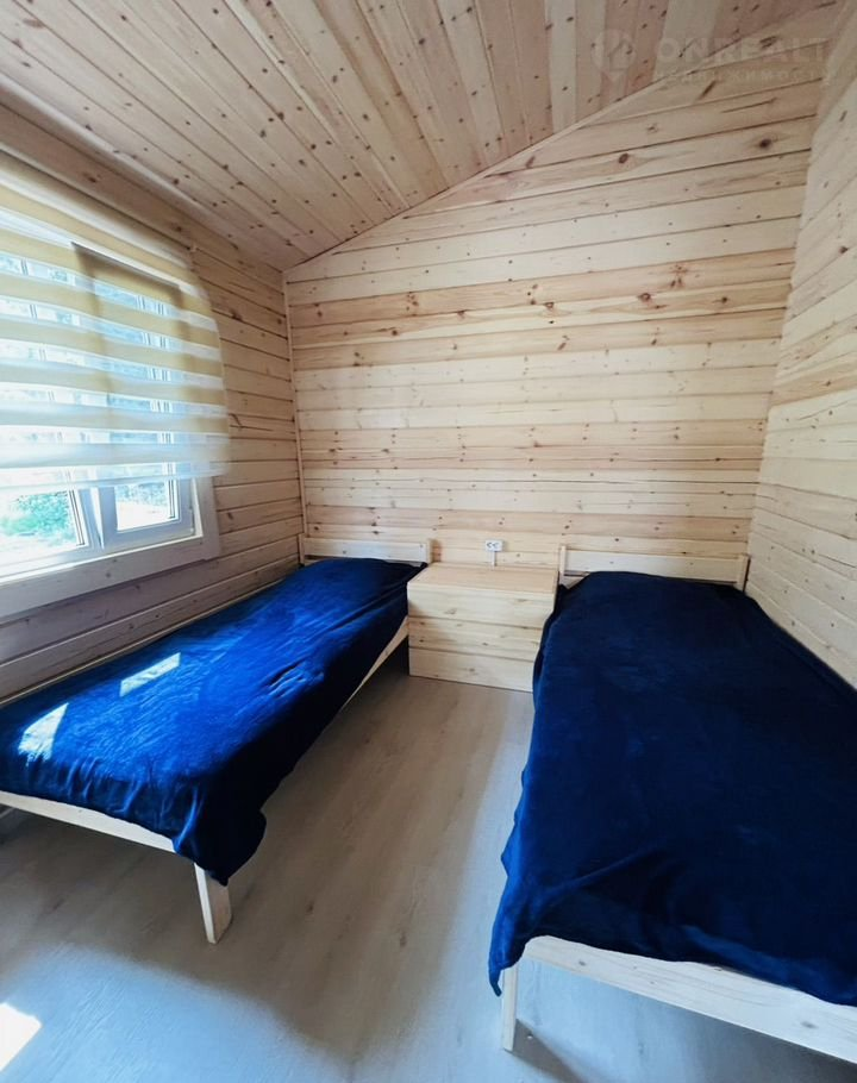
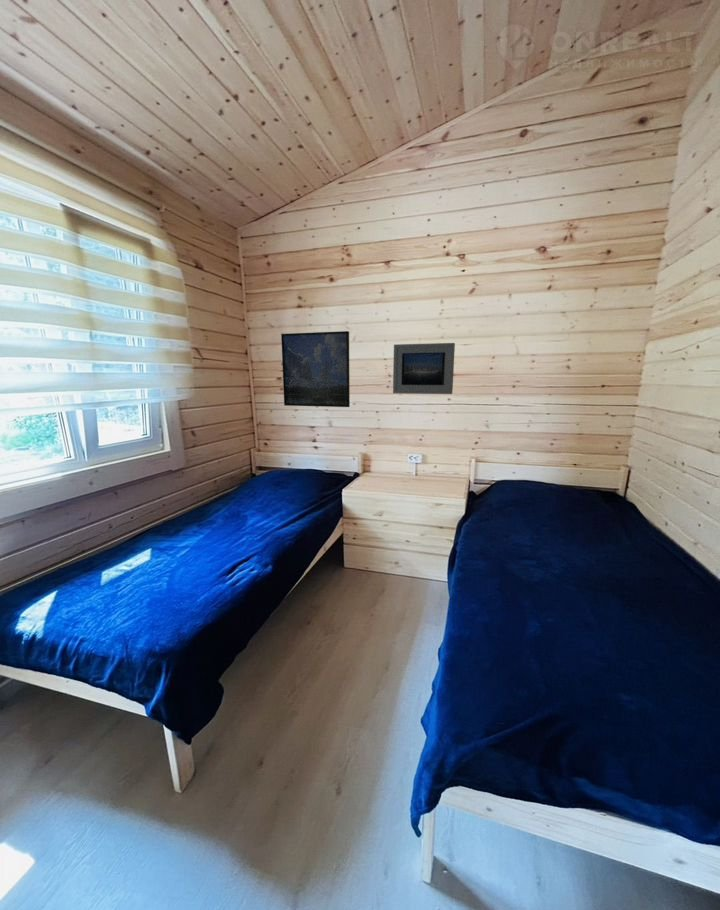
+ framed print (422, 369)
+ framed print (315, 370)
